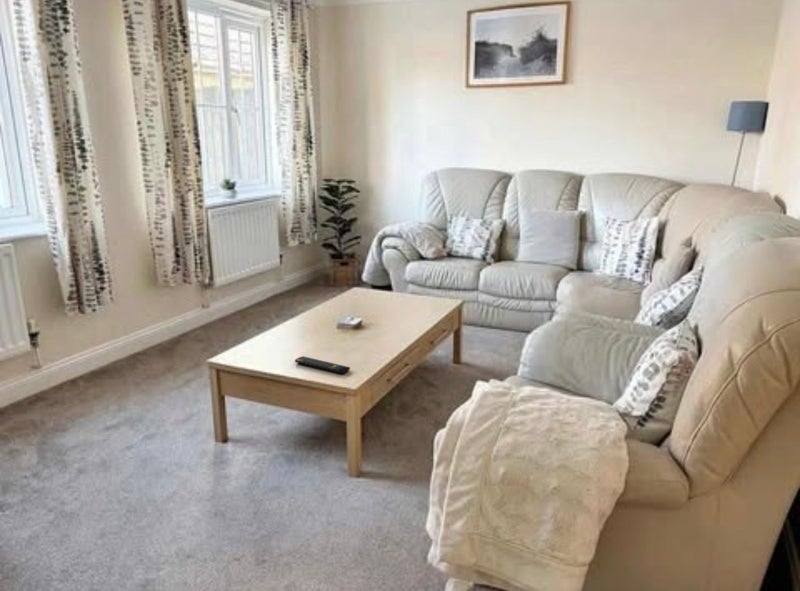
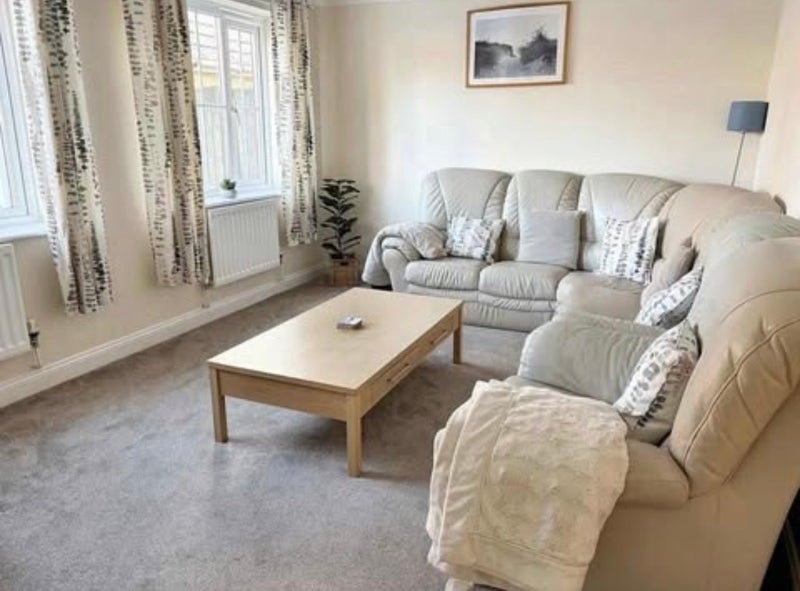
- remote control (321, 365)
